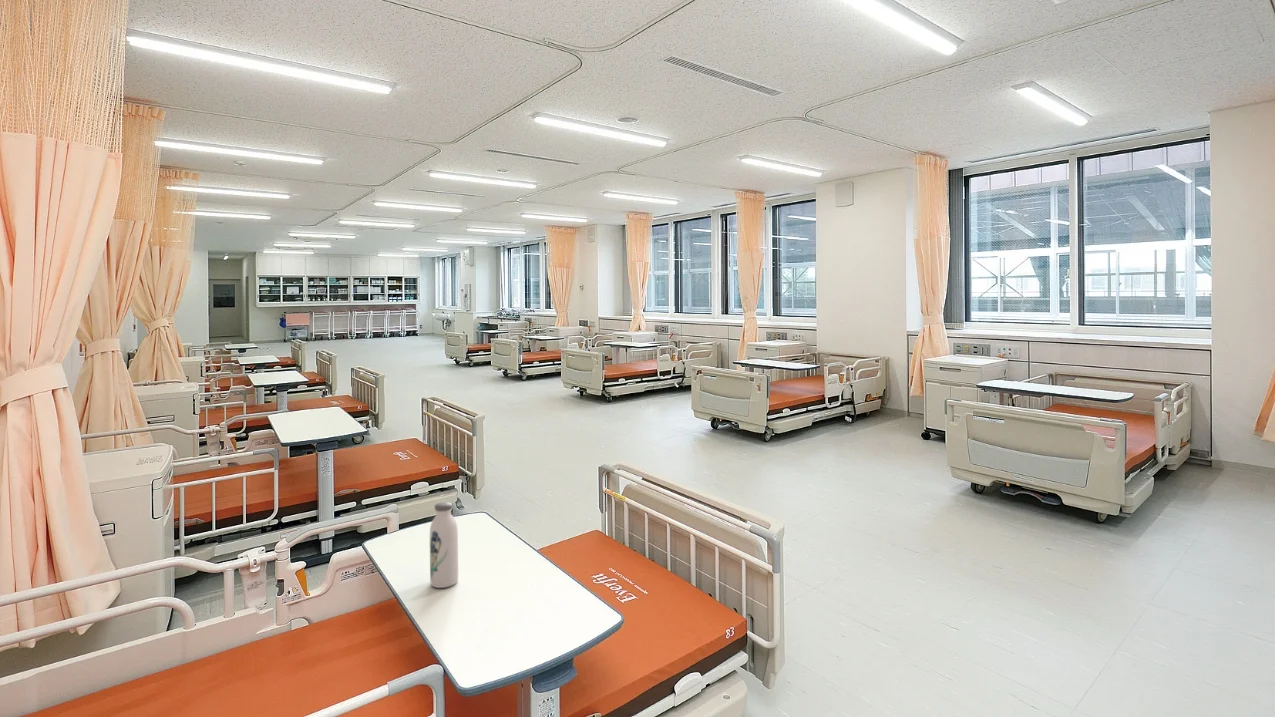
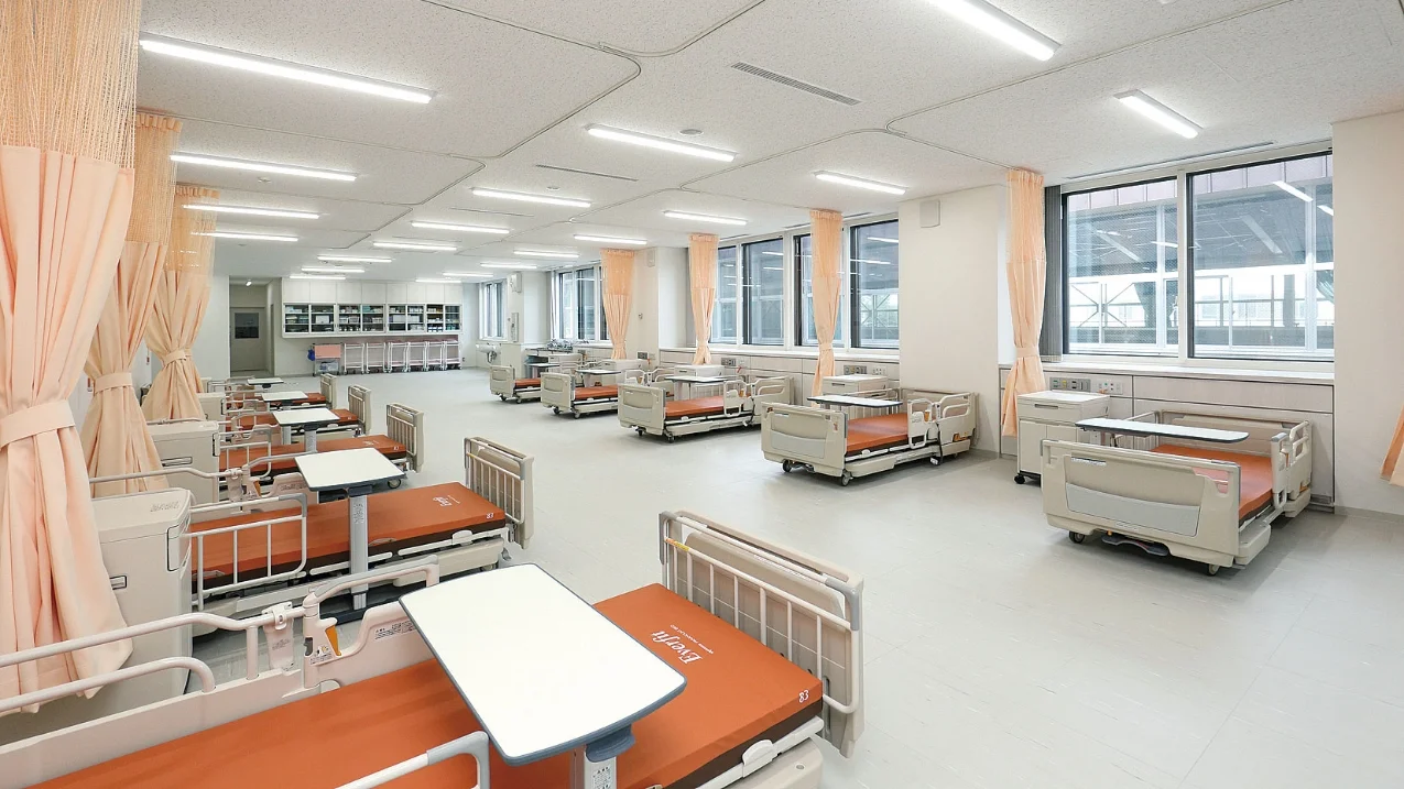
- water bottle (443, 543)
